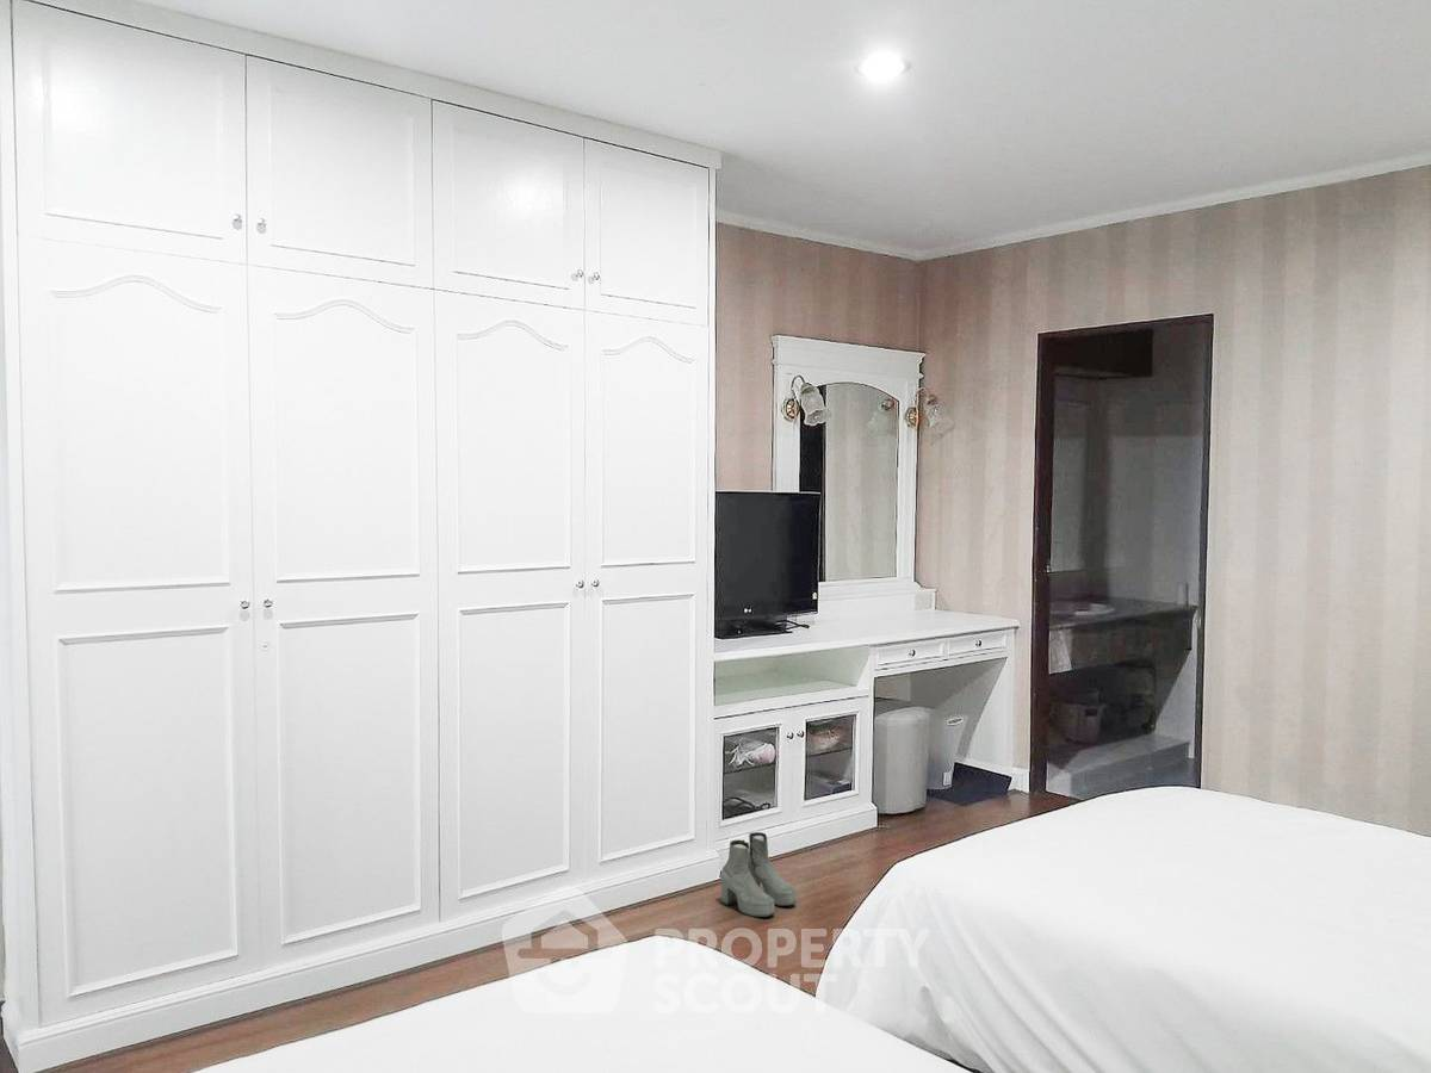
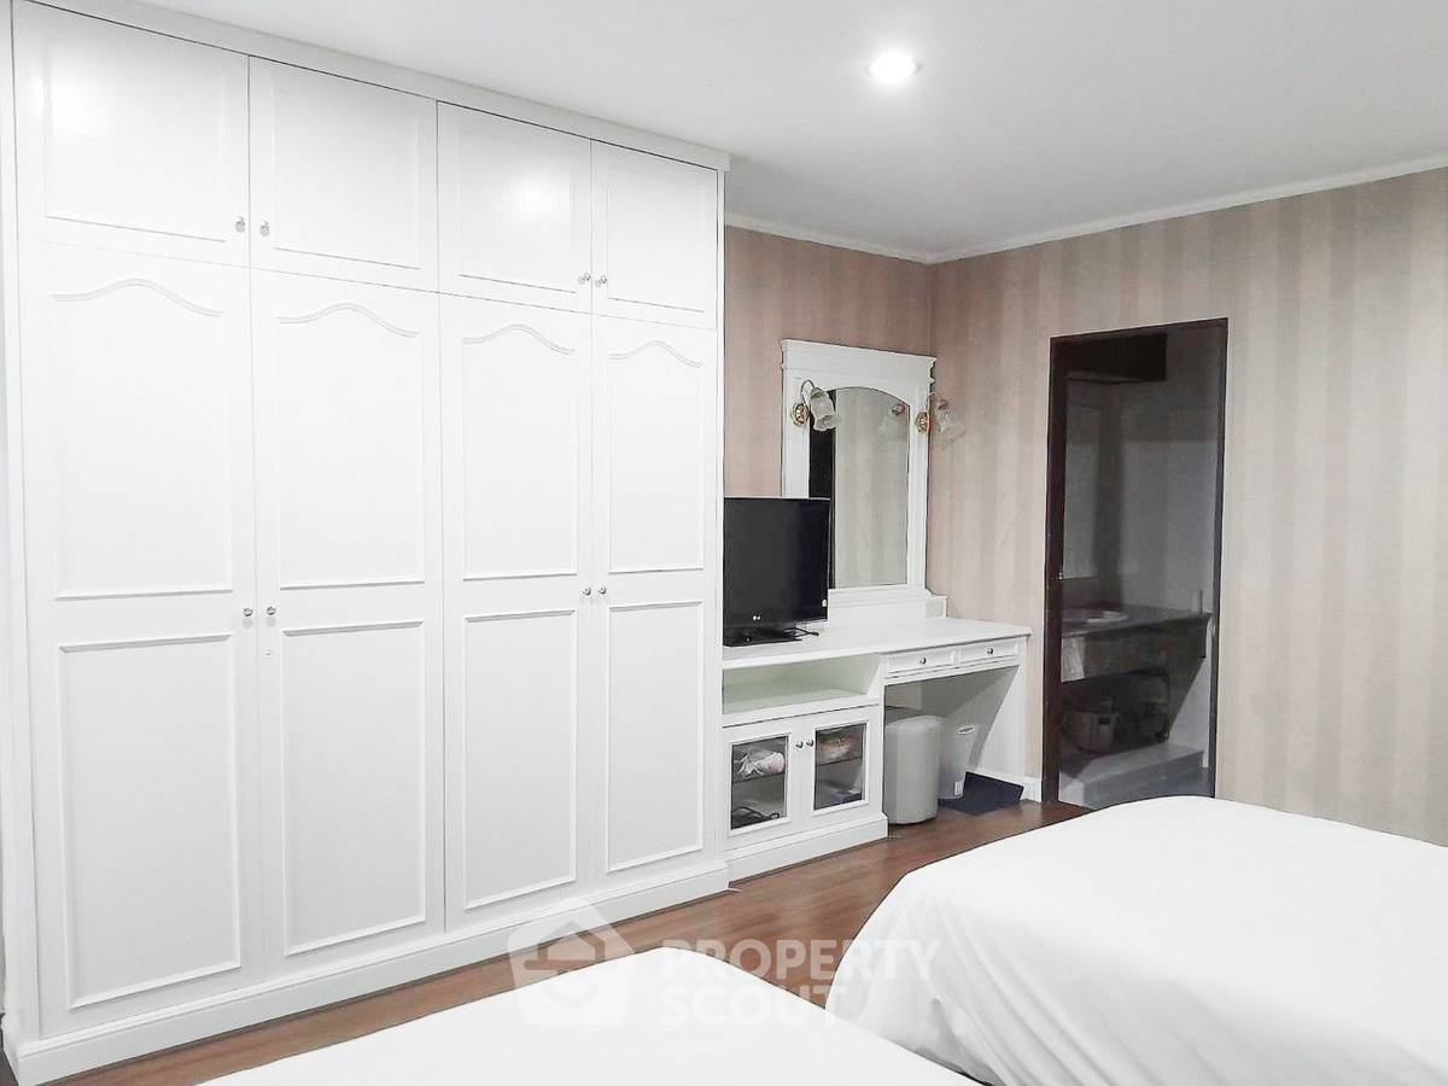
- boots (757, 872)
